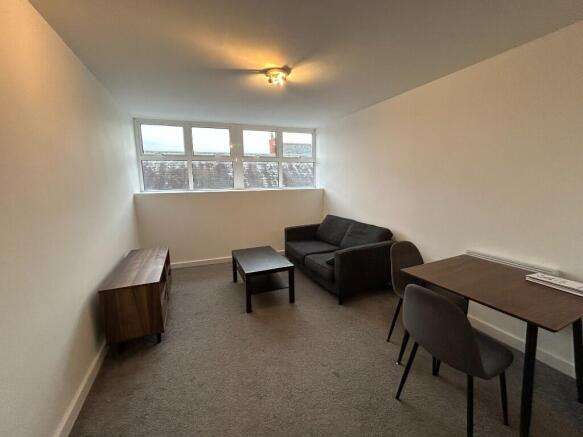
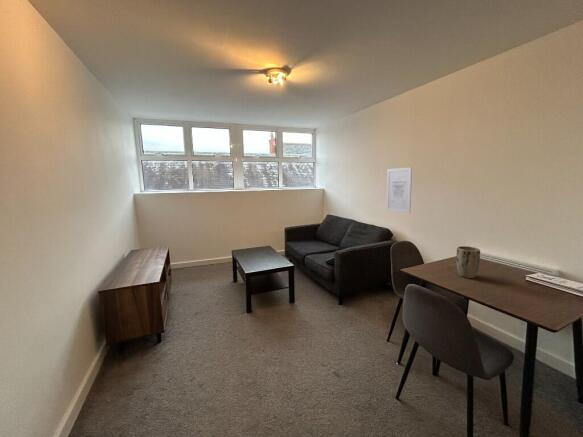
+ plant pot (467, 262)
+ wall art (398, 190)
